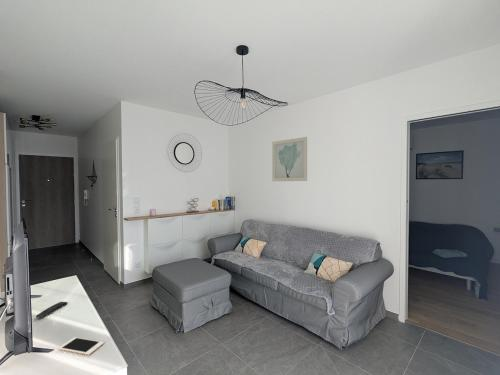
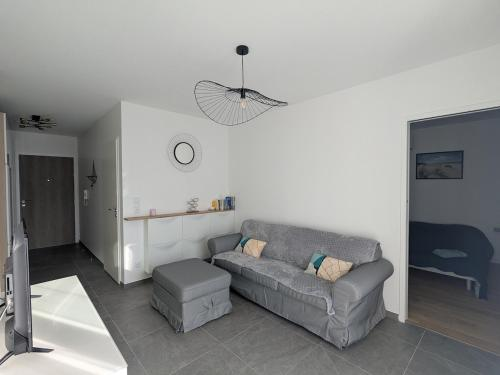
- cell phone (81, 345)
- remote control (51, 309)
- wall art (288, 160)
